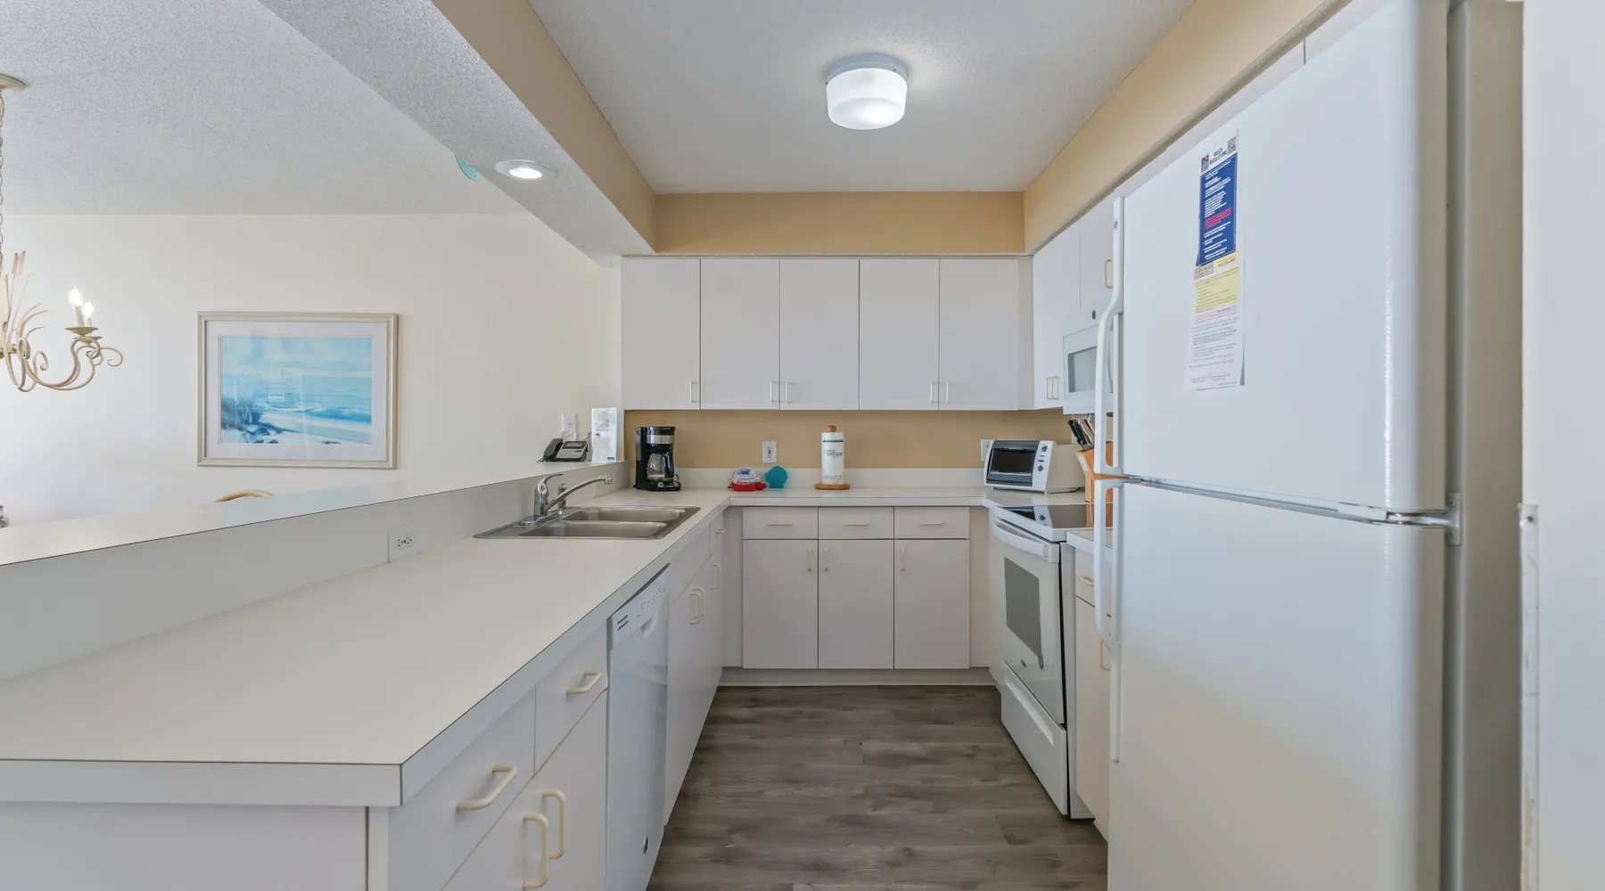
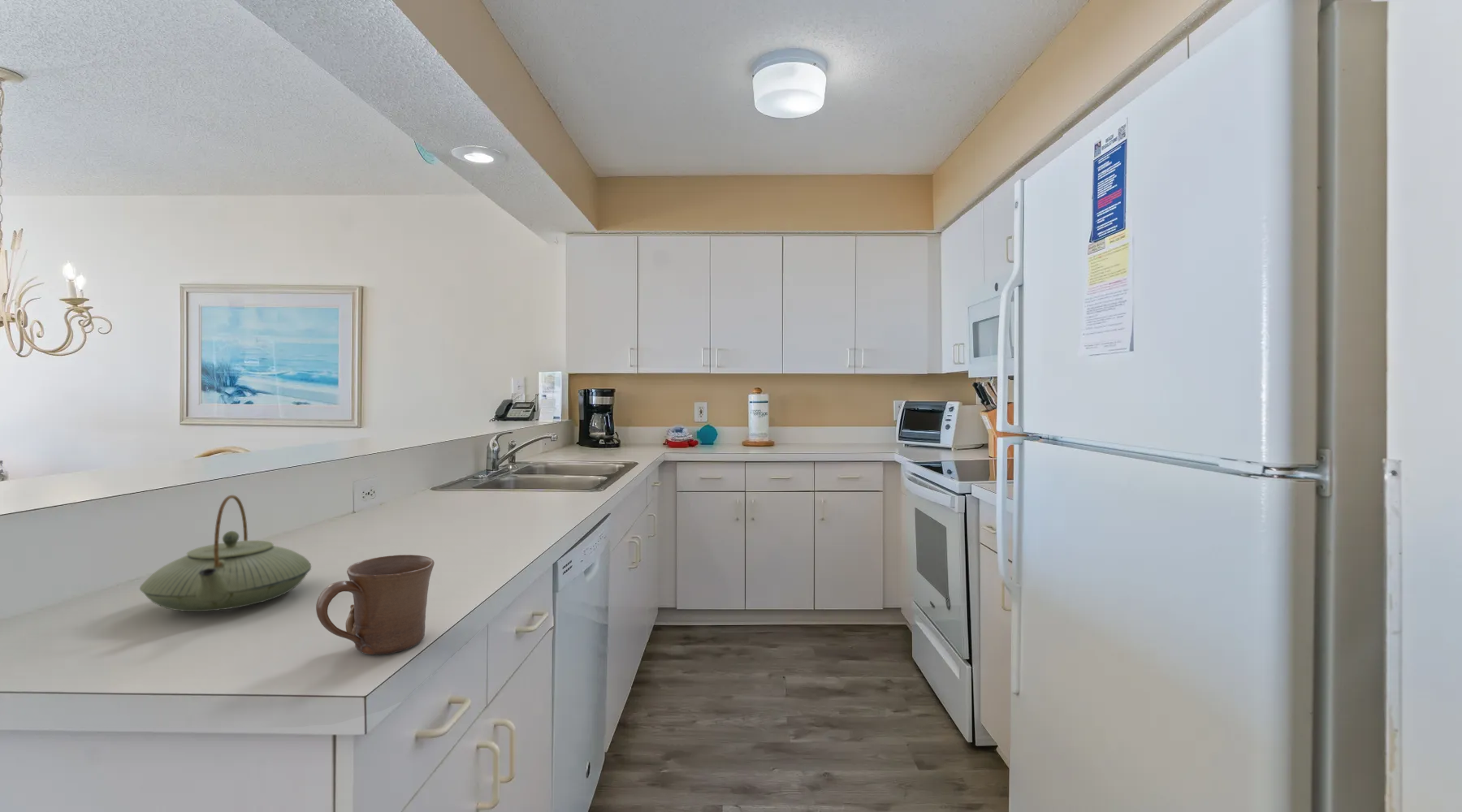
+ mug (376, 607)
+ teapot (228, 549)
